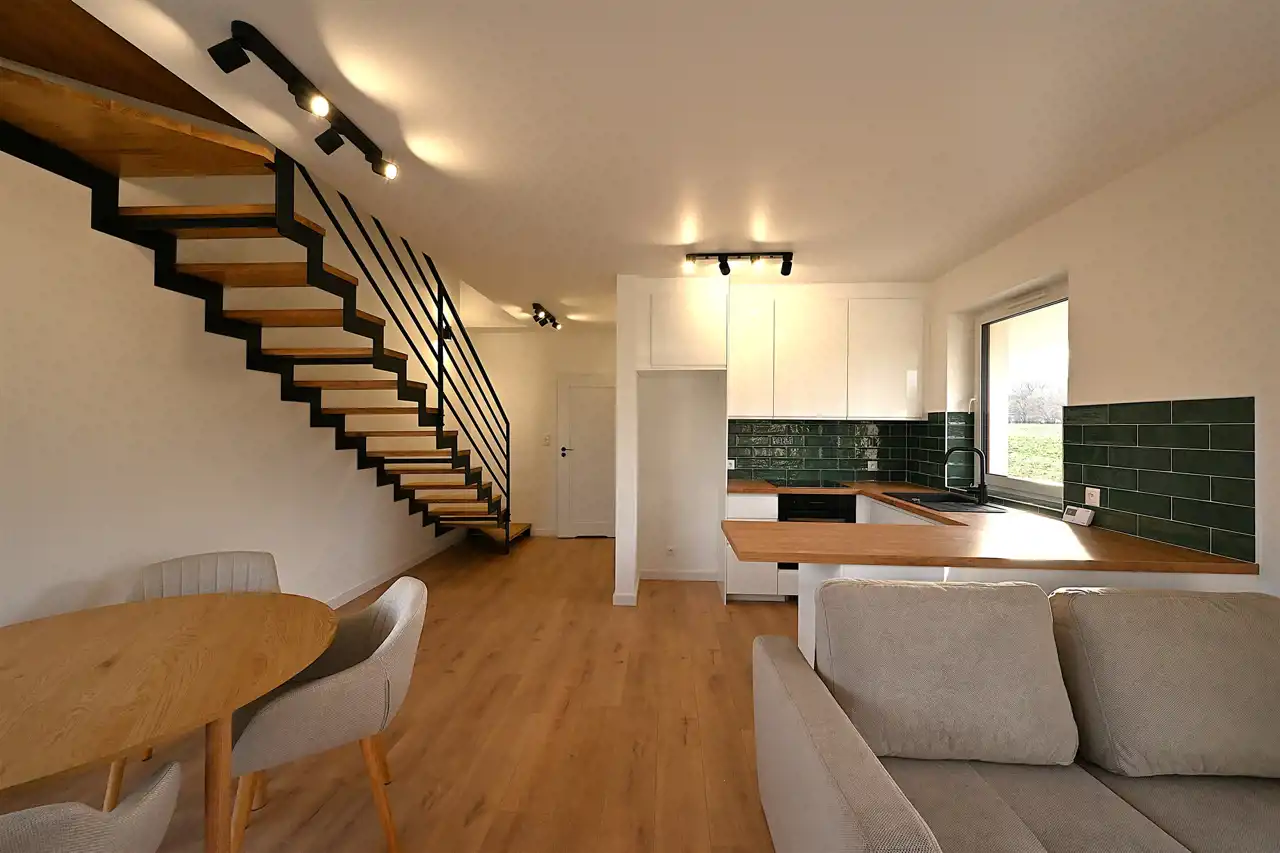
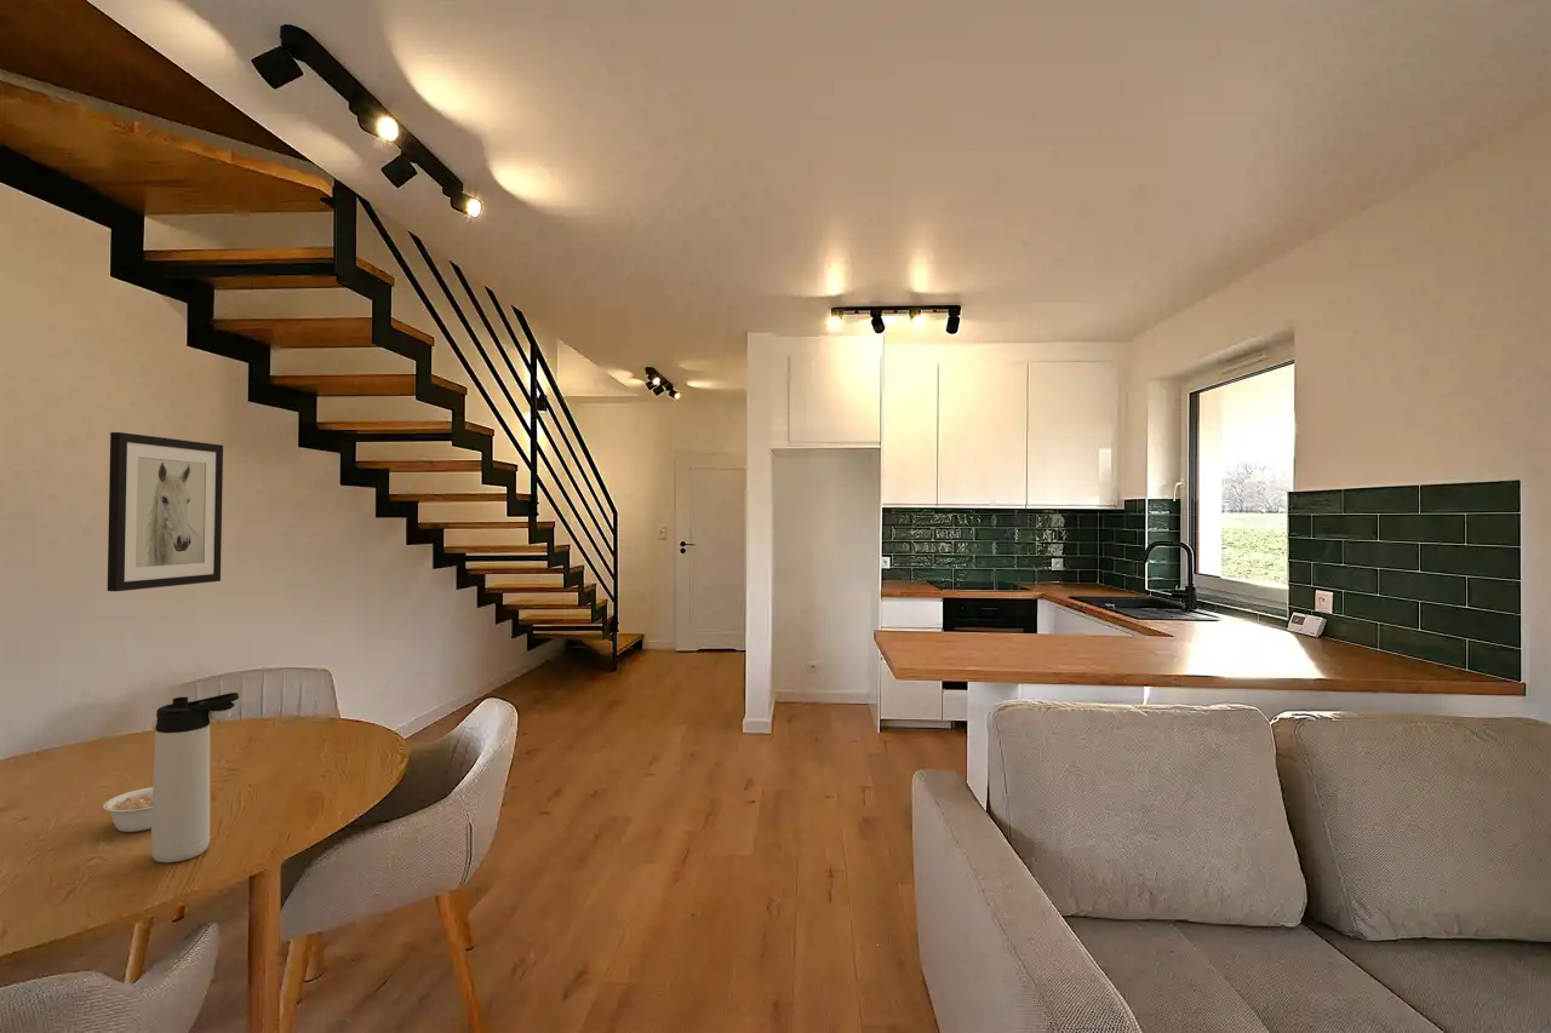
+ wall art (170, 512)
+ legume (145, 807)
+ thermos bottle (195, 774)
